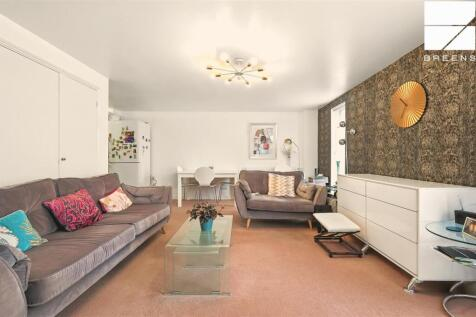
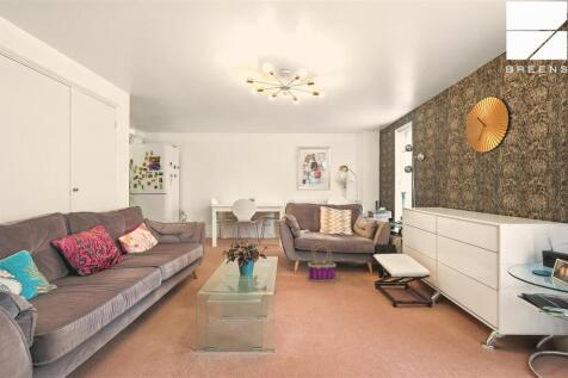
+ basket (321, 261)
